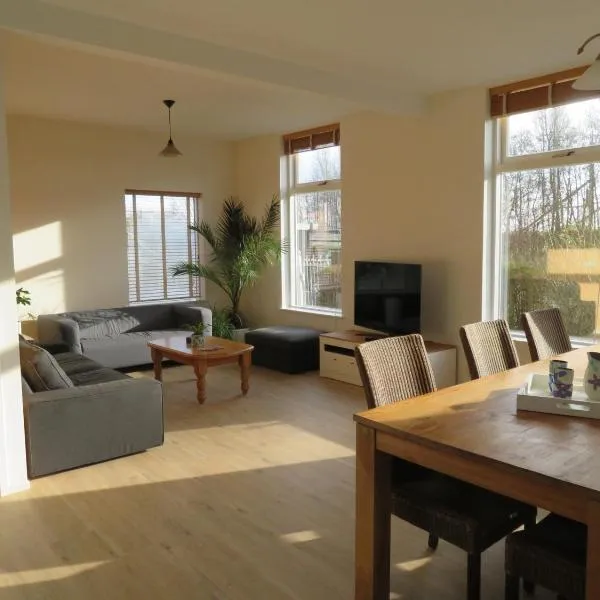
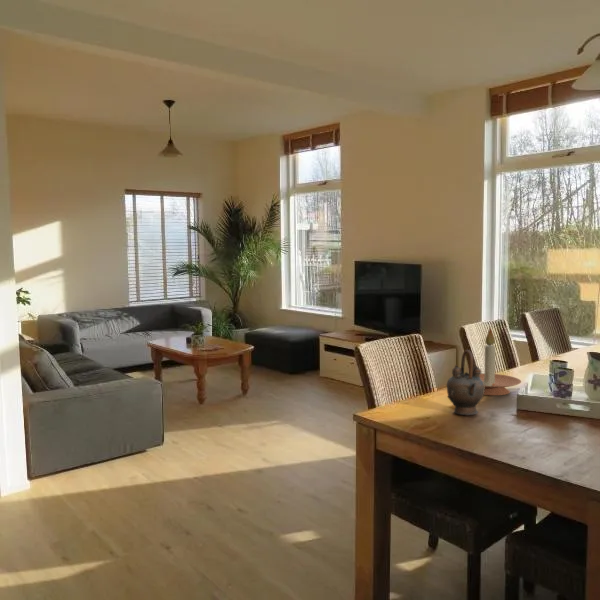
+ teapot (466, 382)
+ candle holder (489, 359)
